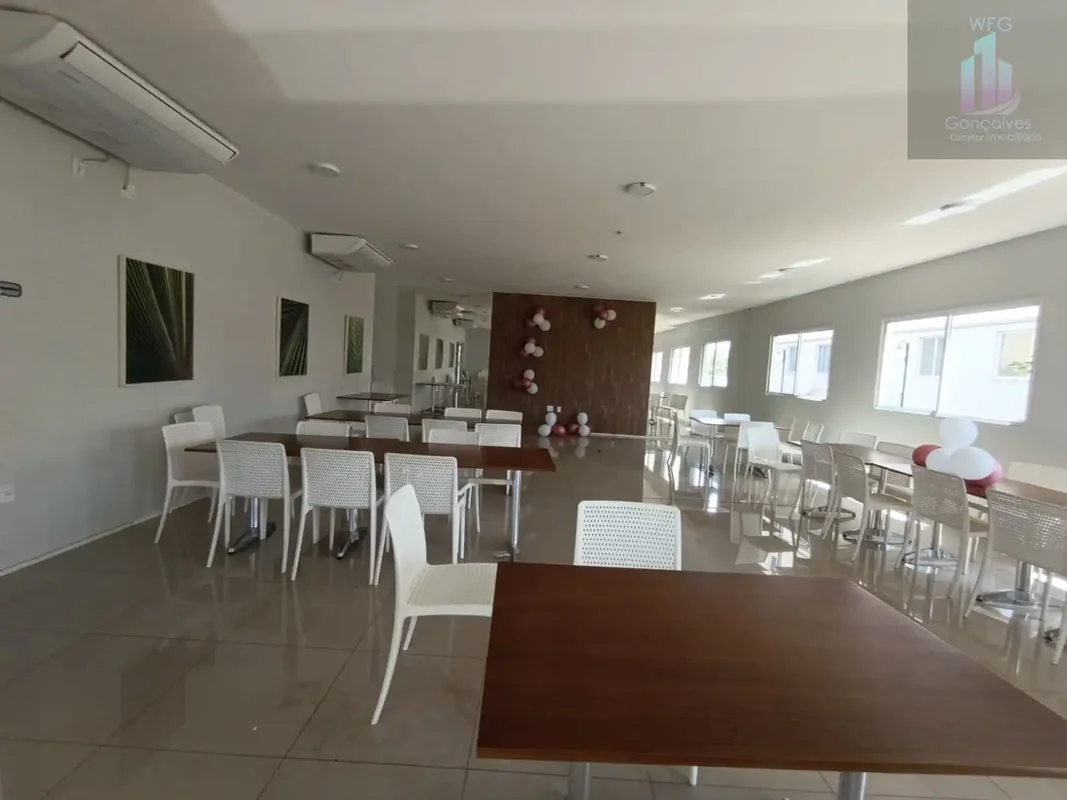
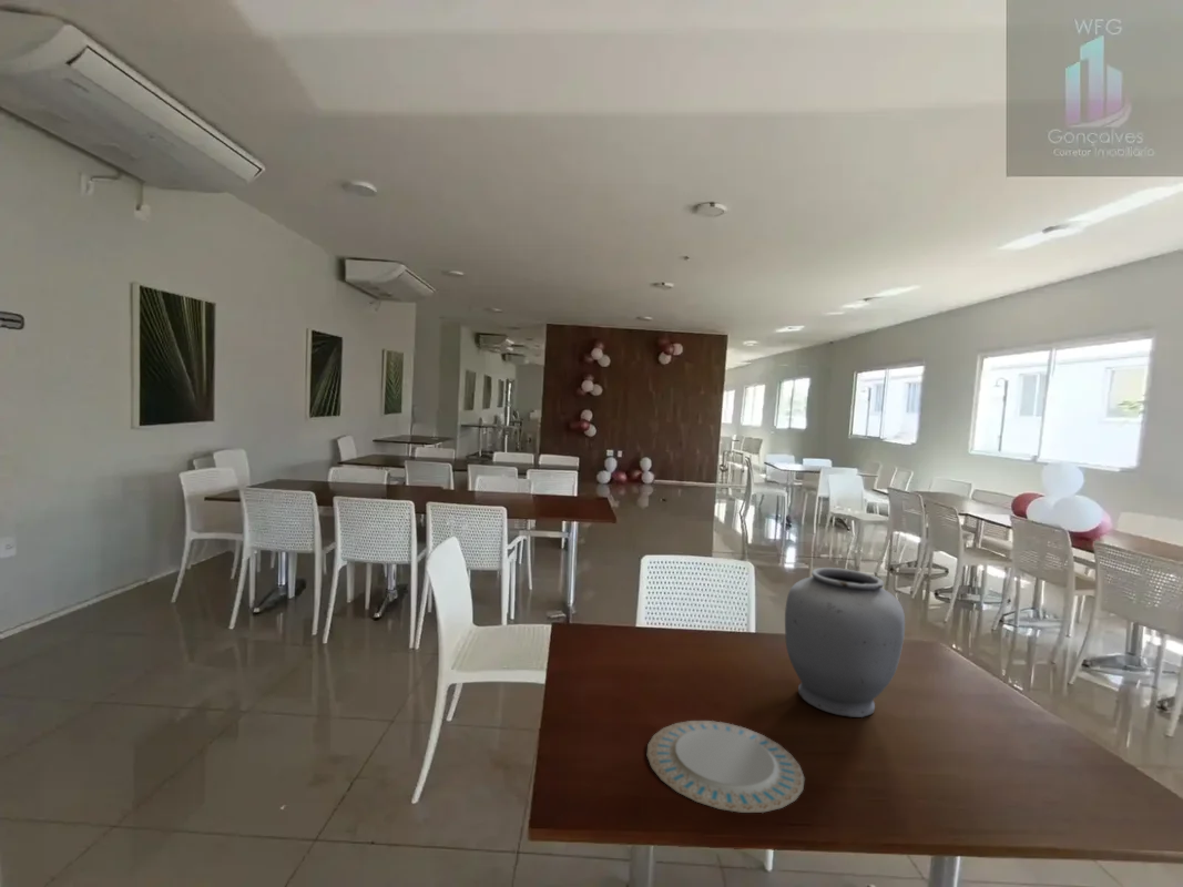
+ vase (840, 638)
+ chinaware (723, 757)
